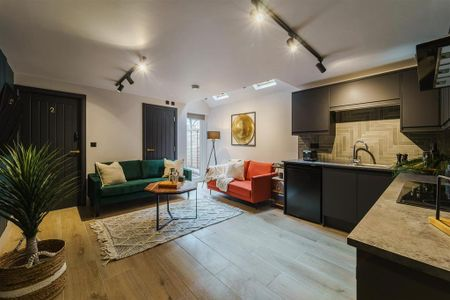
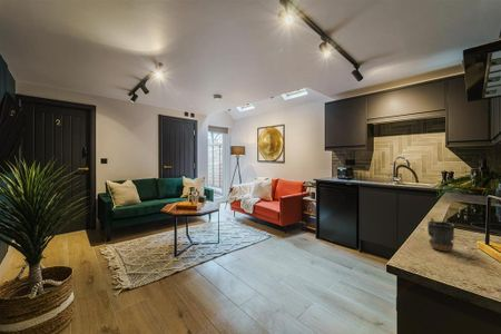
+ mug (439, 233)
